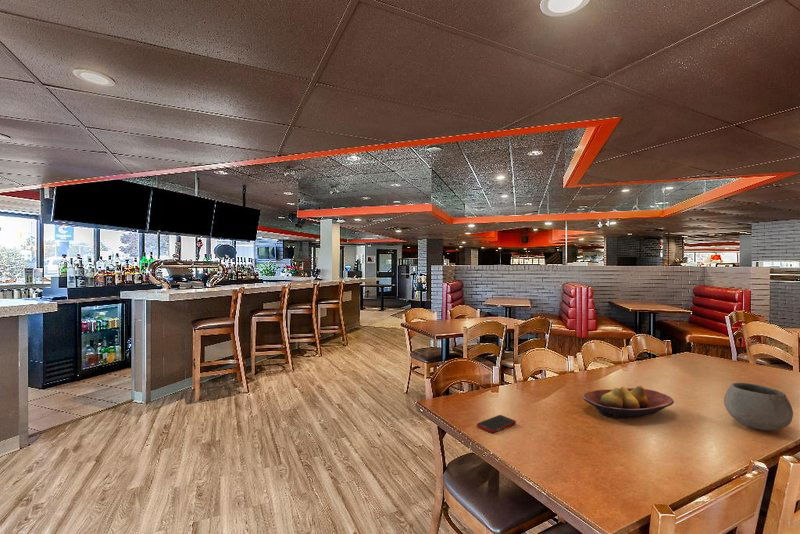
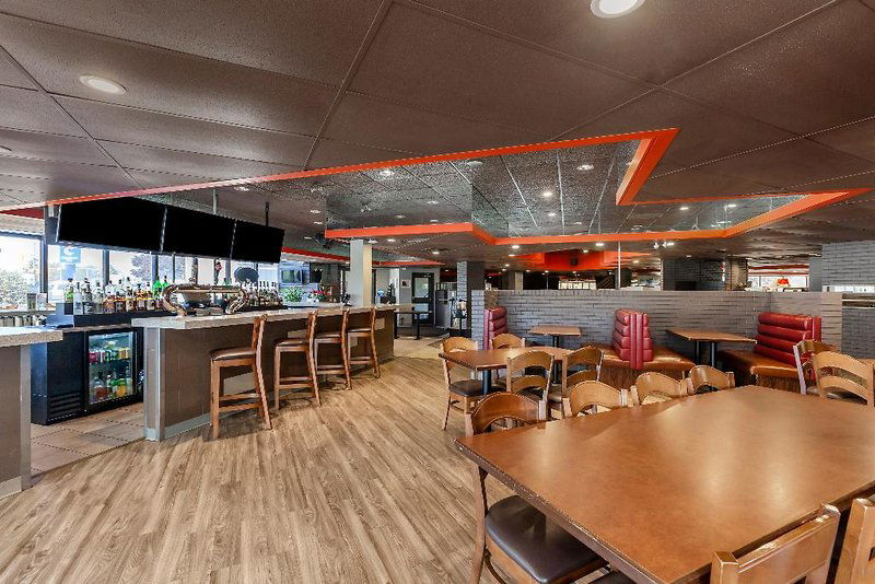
- bowl (756, 407)
- fruit bowl (627, 399)
- cell phone (496, 423)
